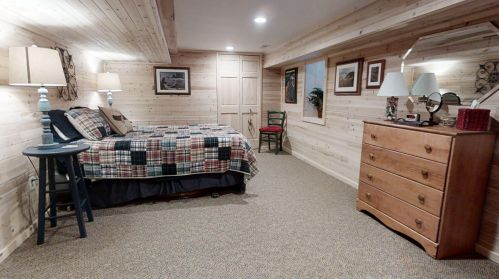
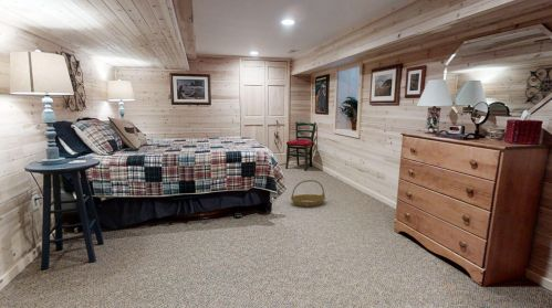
+ basket (308, 194)
